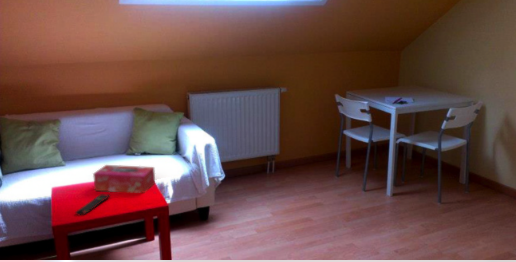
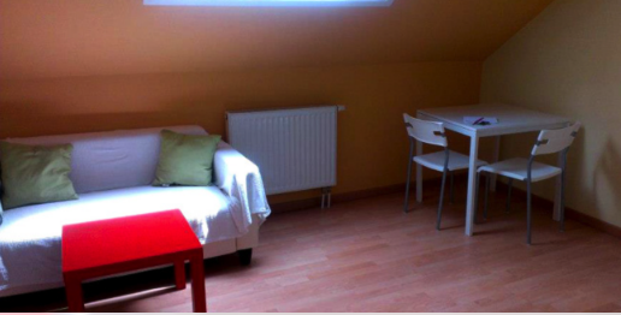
- remote control (93, 204)
- tissue box (125, 178)
